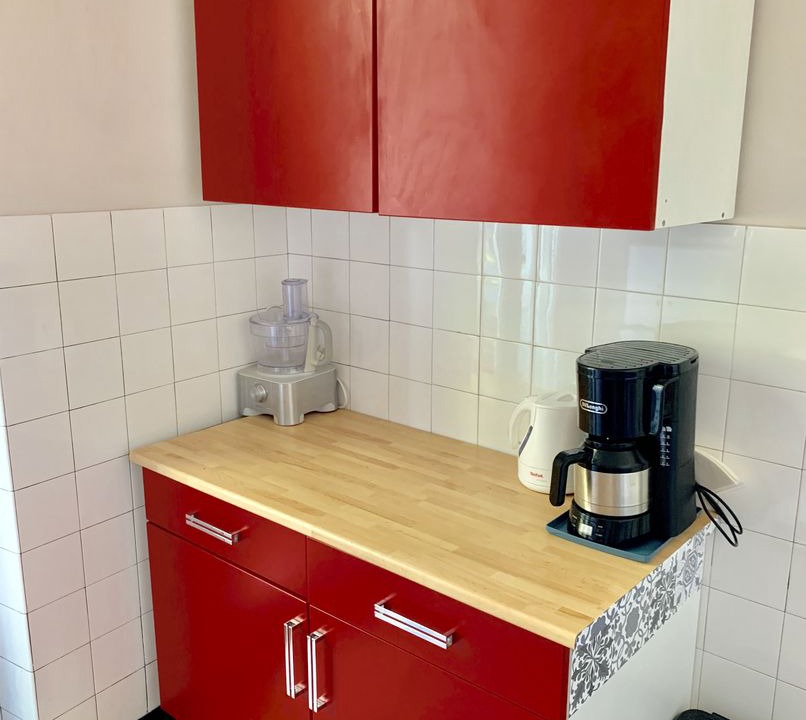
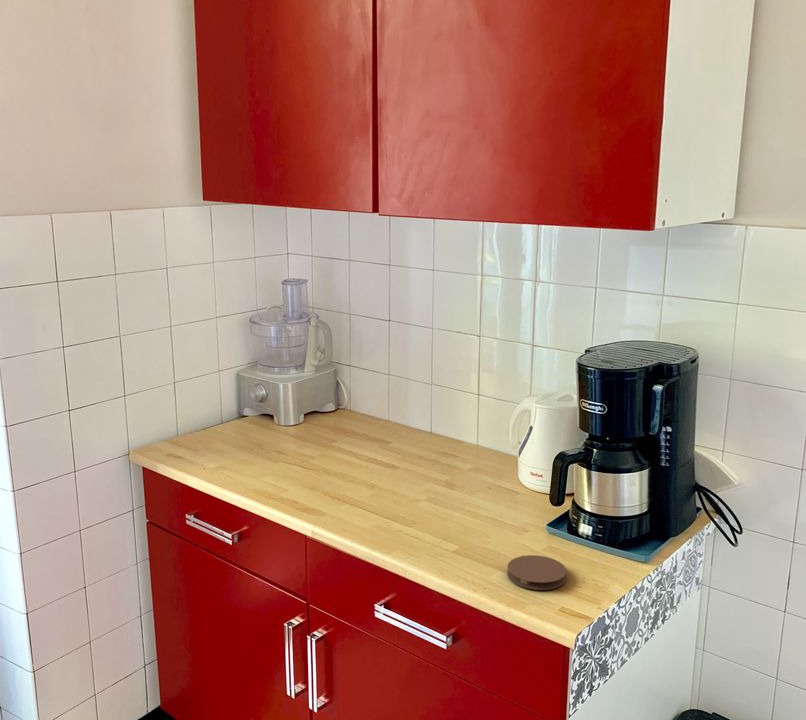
+ coaster (536, 572)
